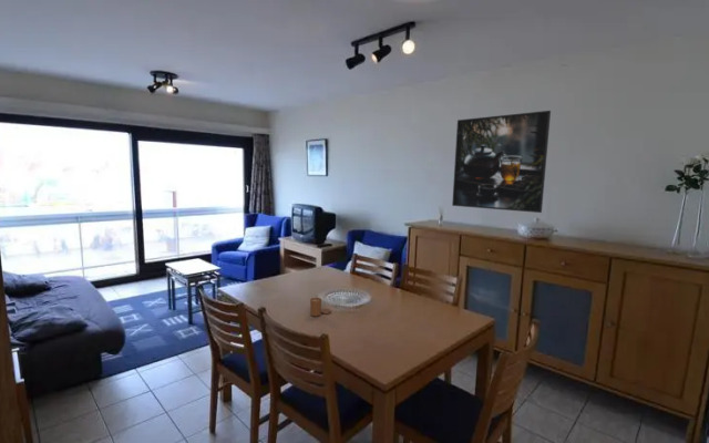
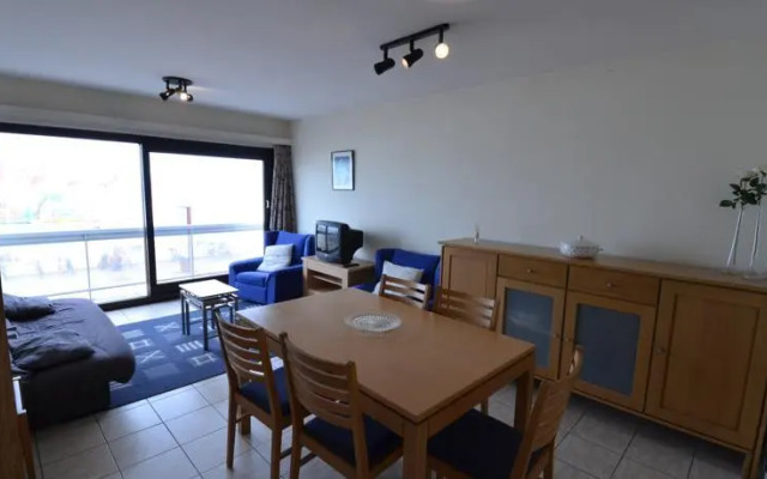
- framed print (496, 163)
- candle (320, 306)
